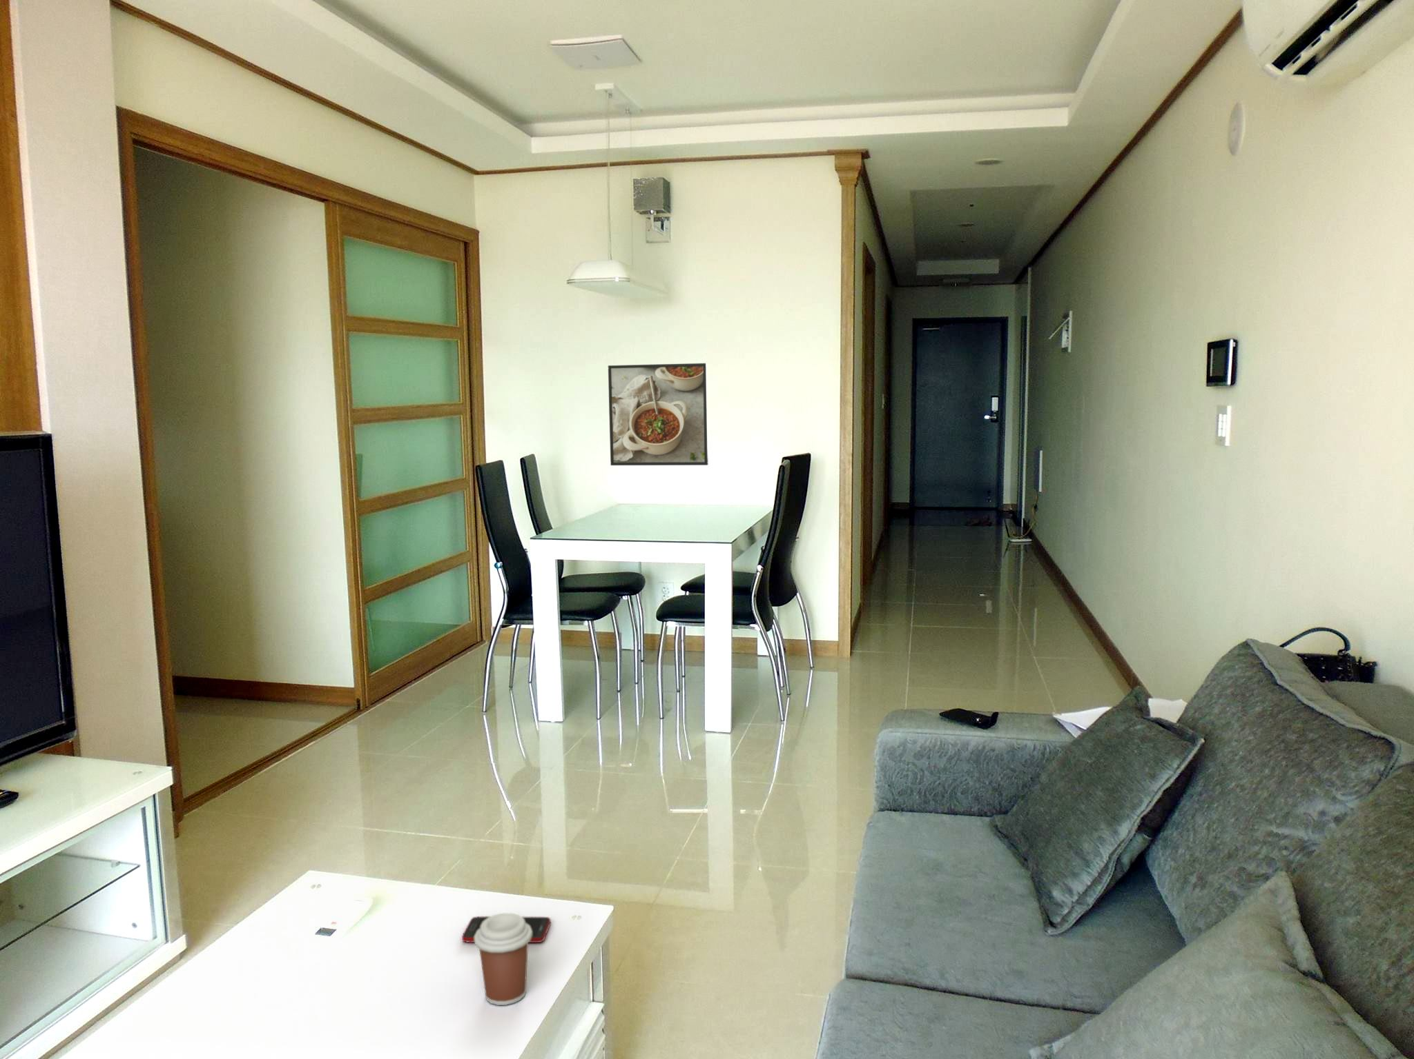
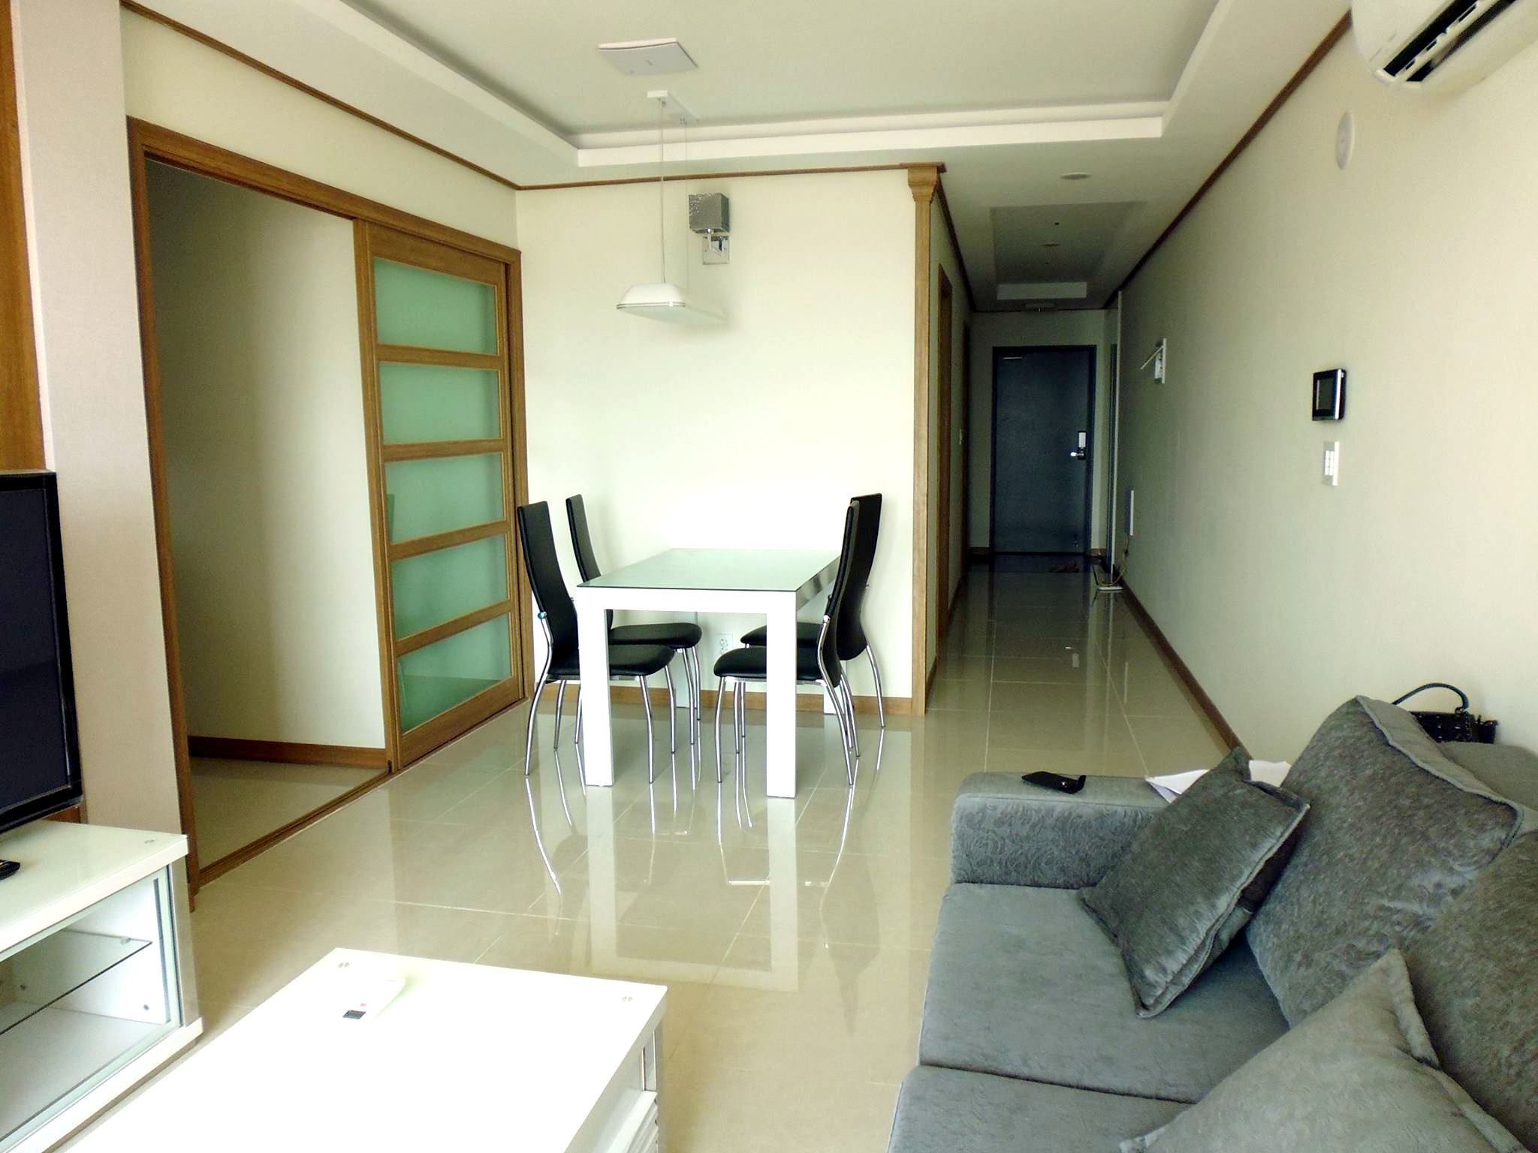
- coffee cup (504, 959)
- cell phone (522, 917)
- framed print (657, 414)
